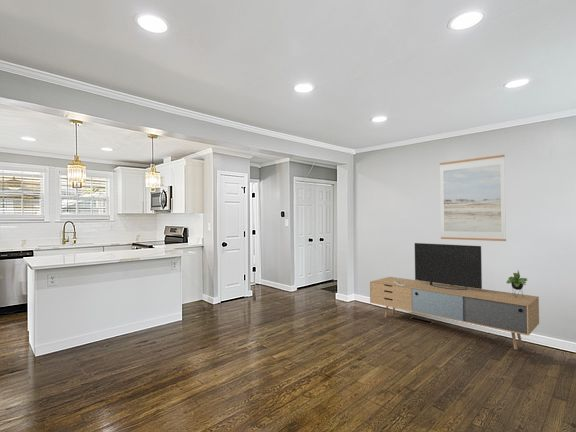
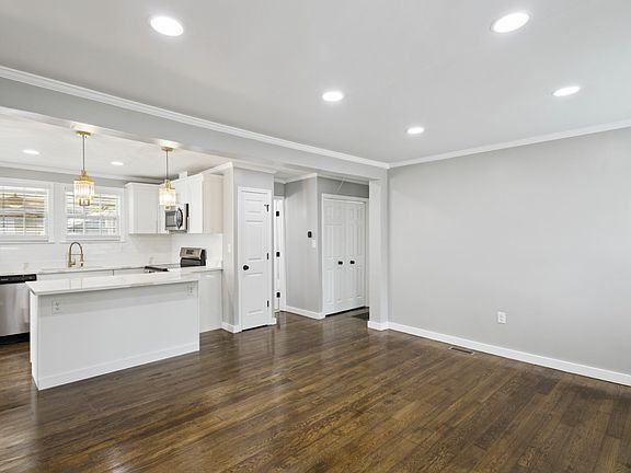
- wall art (470, 199)
- media console (444, 286)
